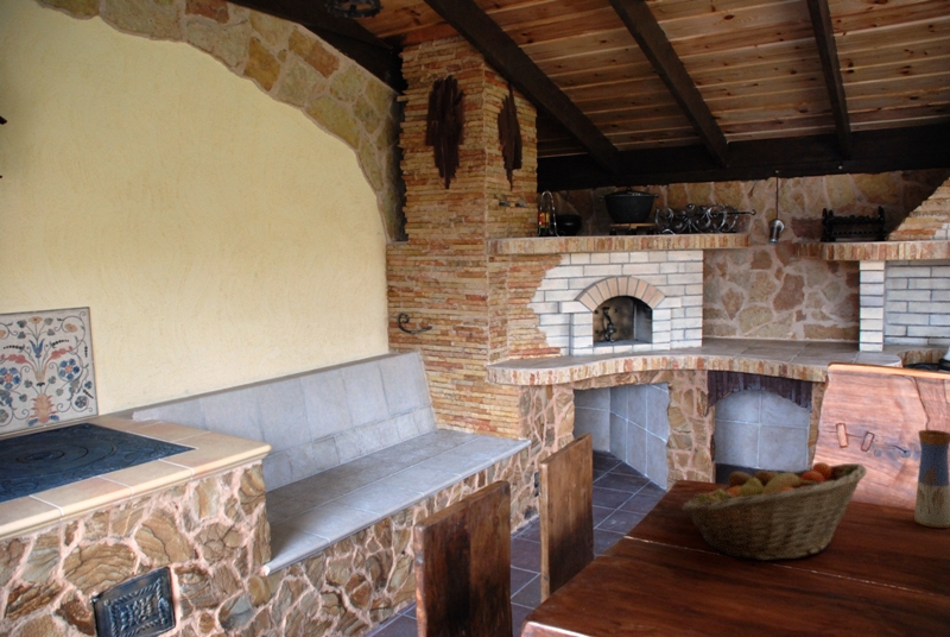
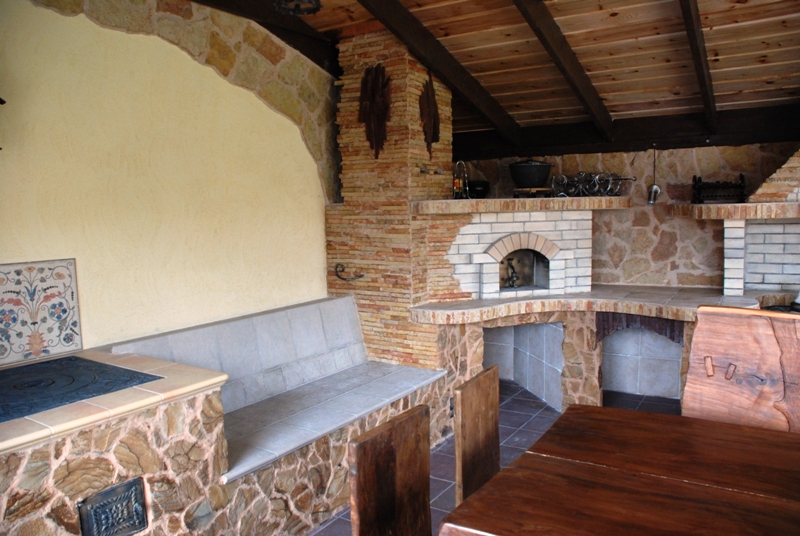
- vase (933, 478)
- fruit basket (773, 502)
